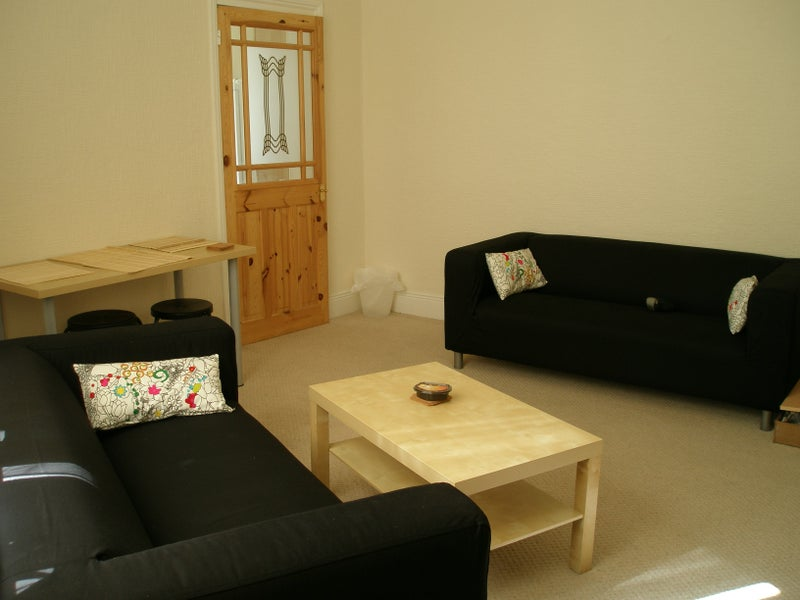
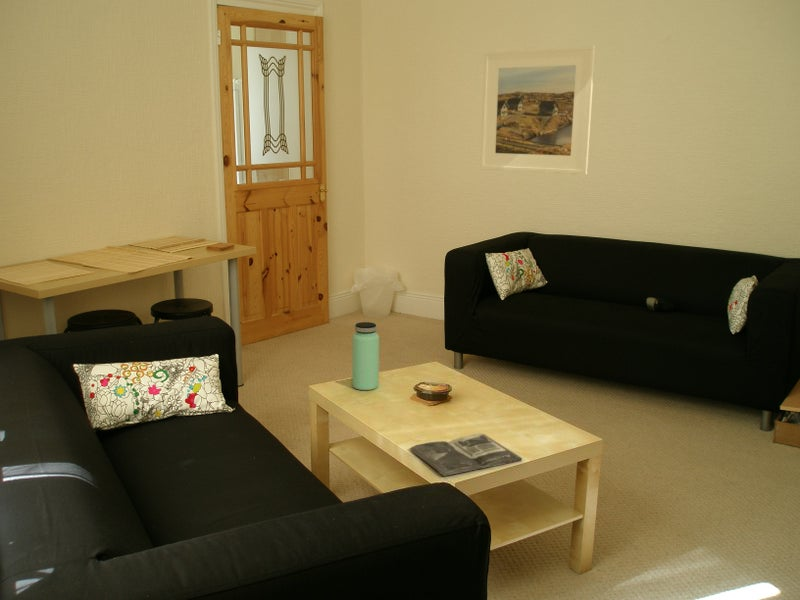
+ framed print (534, 111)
+ bottle (365, 355)
+ magazine (465, 453)
